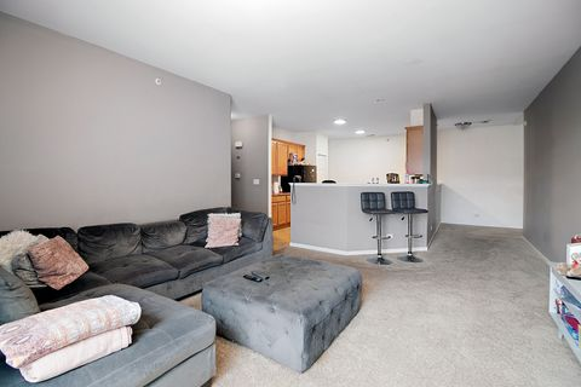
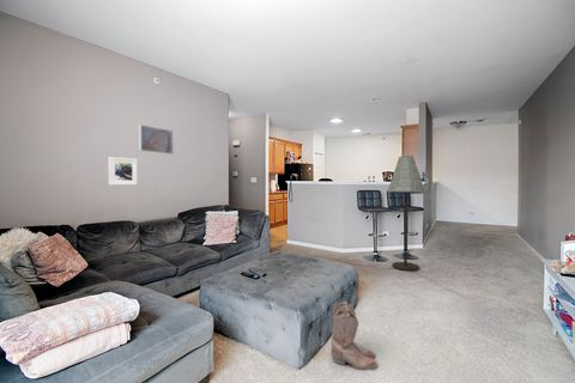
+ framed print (122, 171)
+ boots (353, 332)
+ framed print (157, 140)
+ floor lamp (405, 211)
